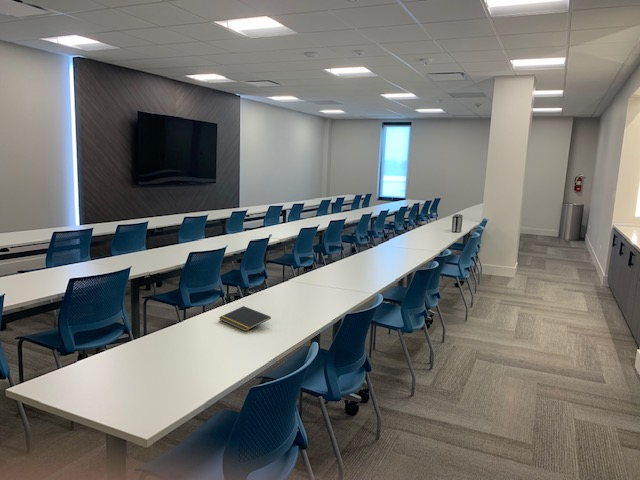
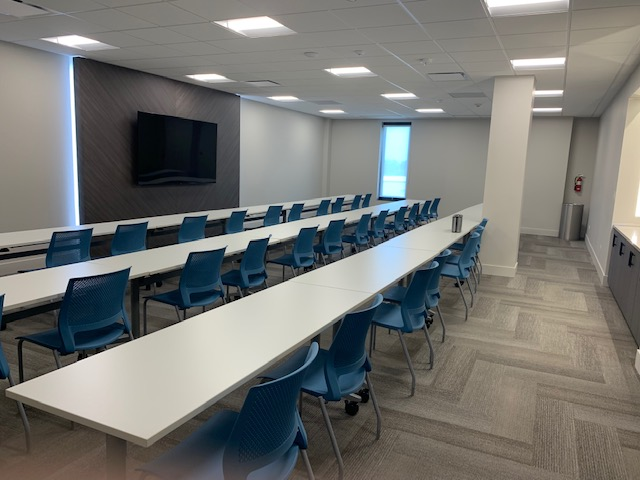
- notepad (244, 318)
